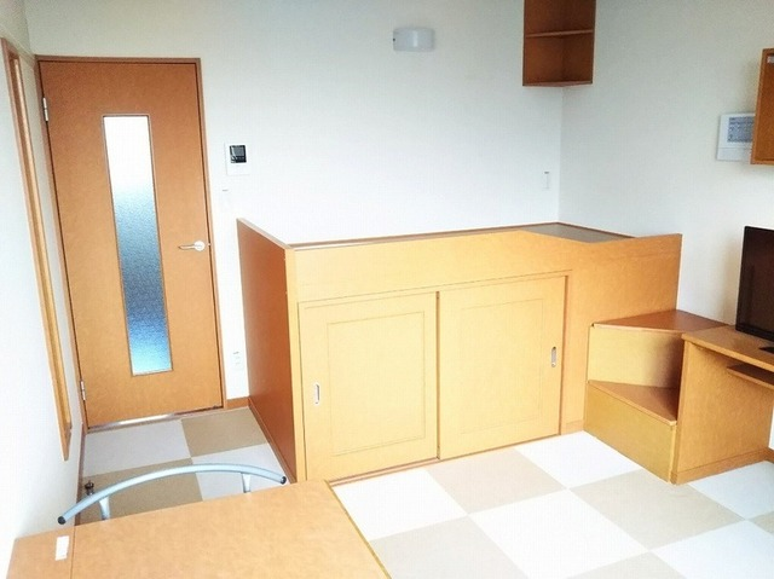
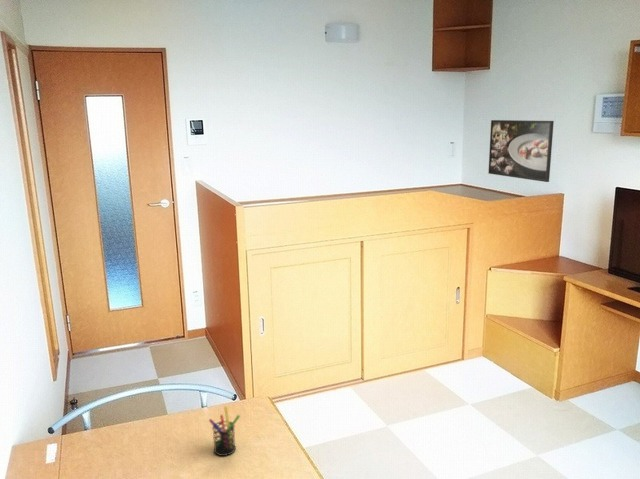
+ pen holder (226, 430)
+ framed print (518, 149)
